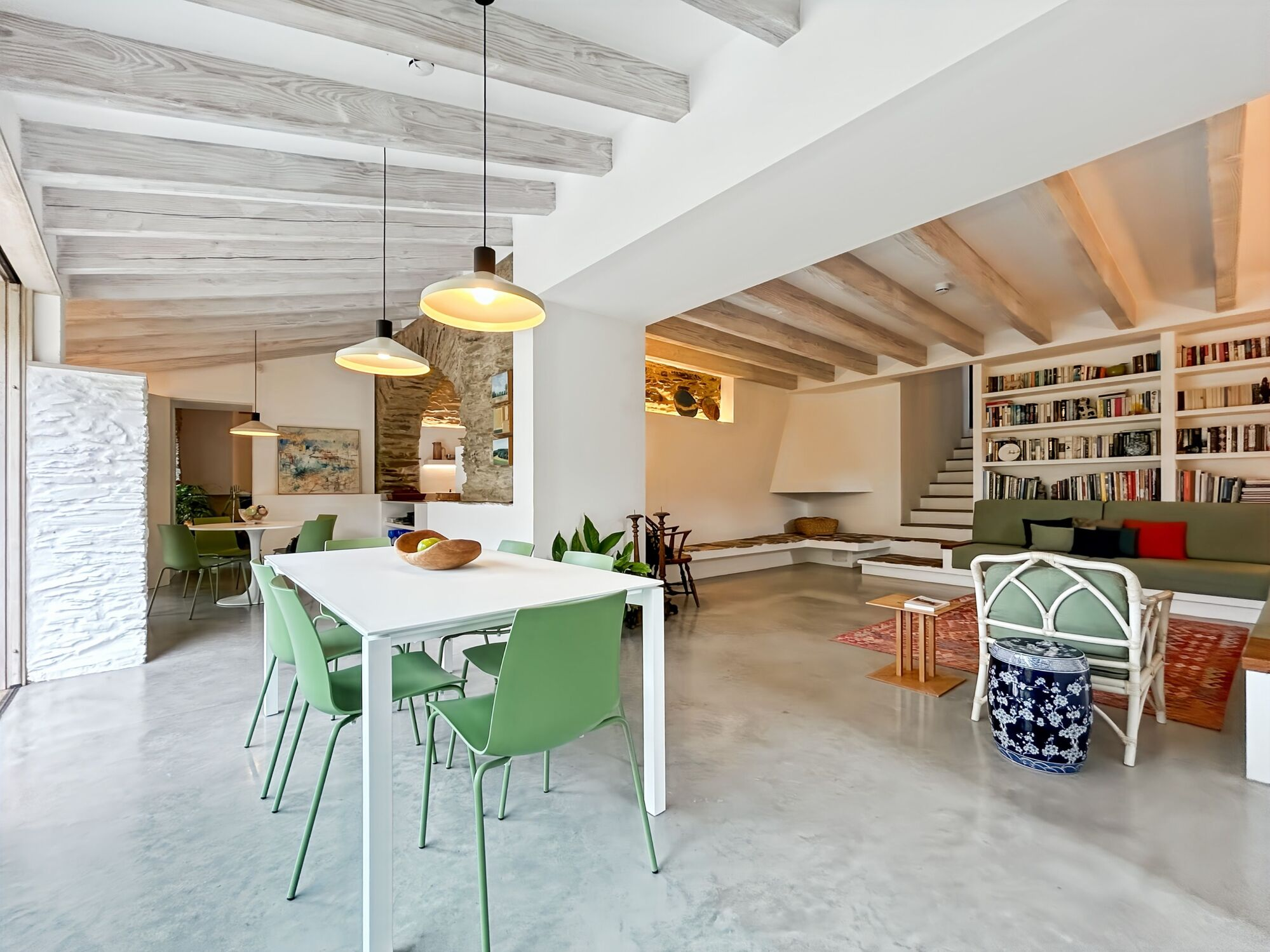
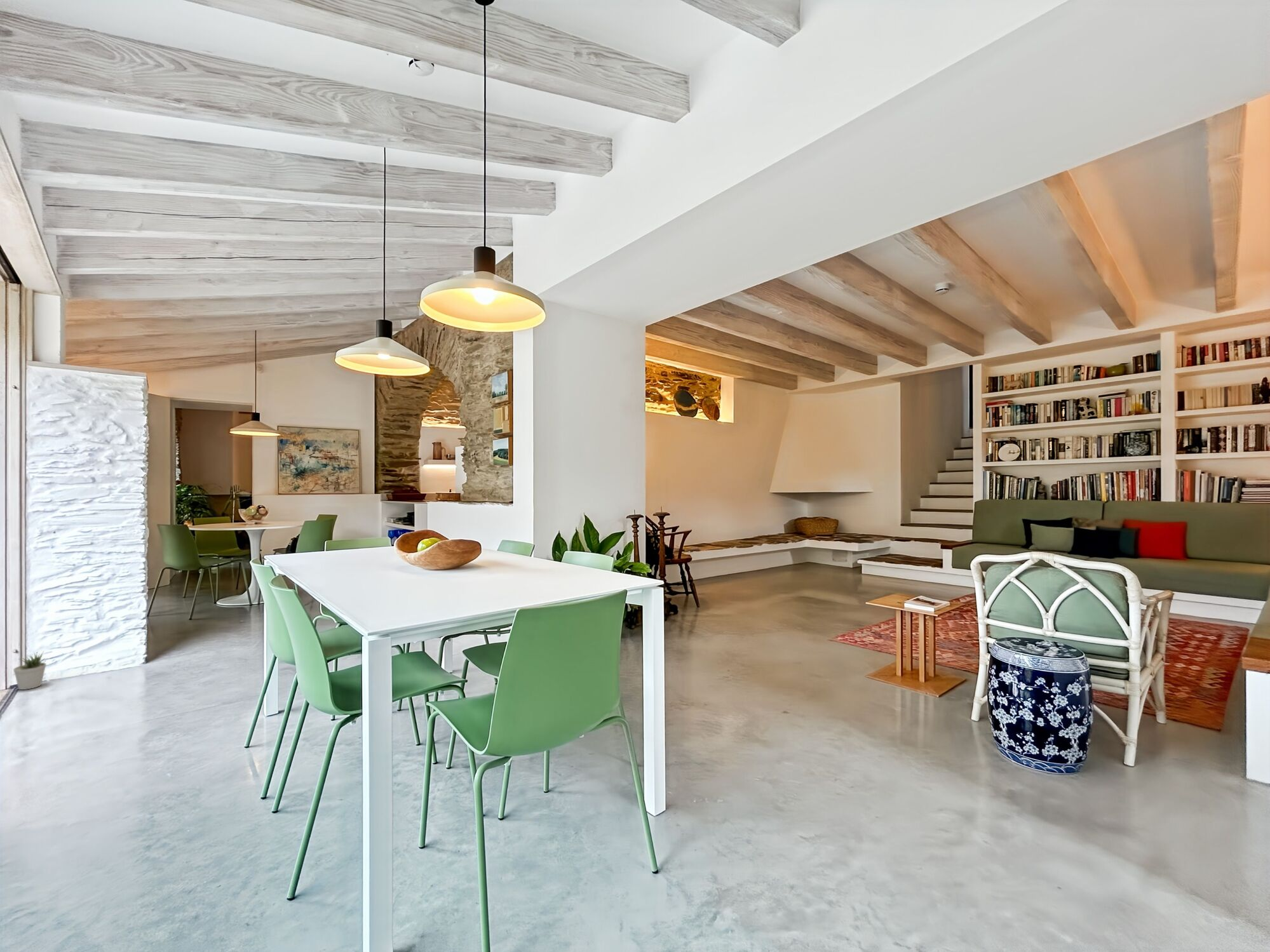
+ potted plant (30, 669)
